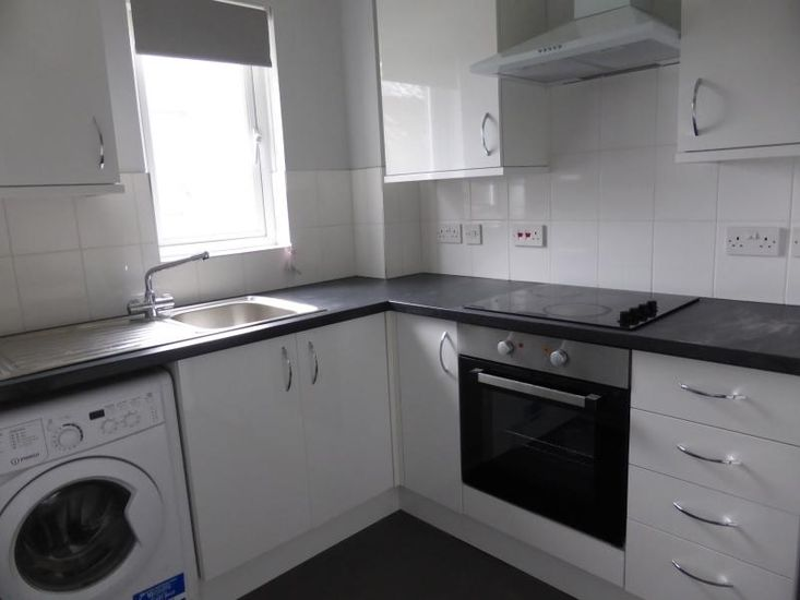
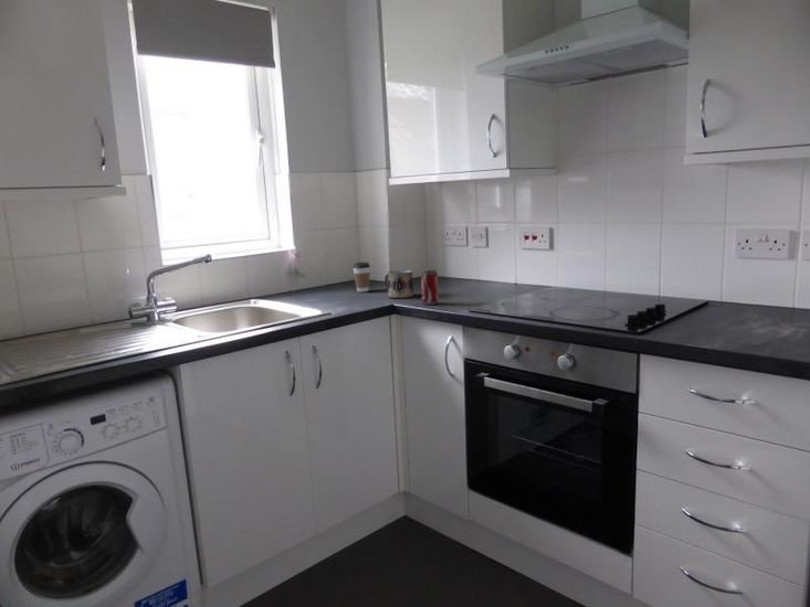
+ mug (398, 284)
+ coffee cup (361, 277)
+ beverage can (429, 286)
